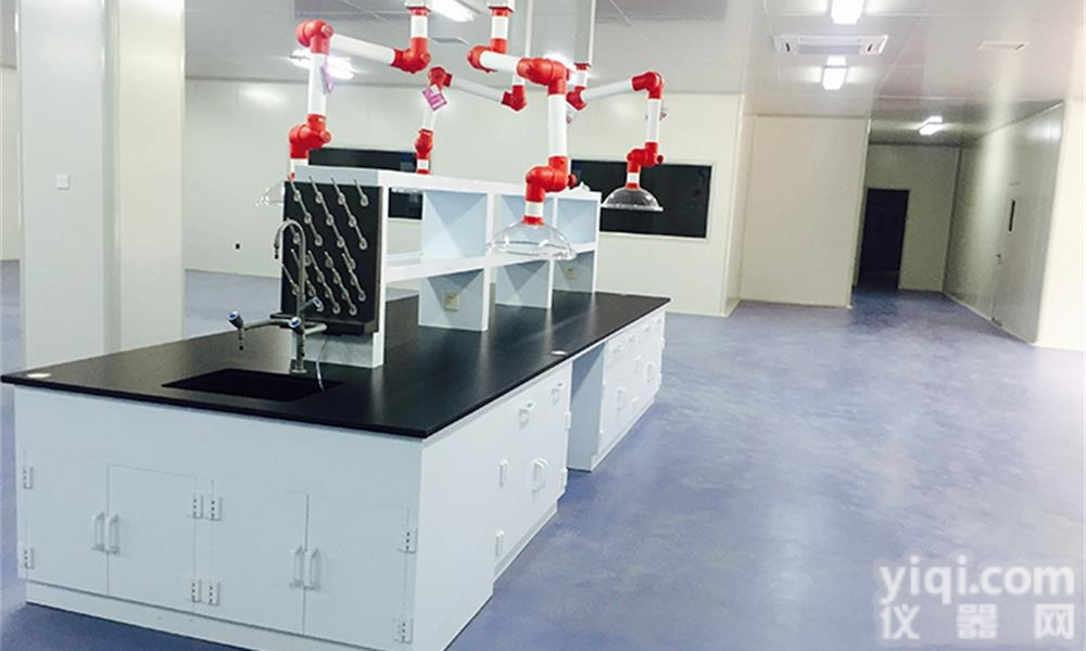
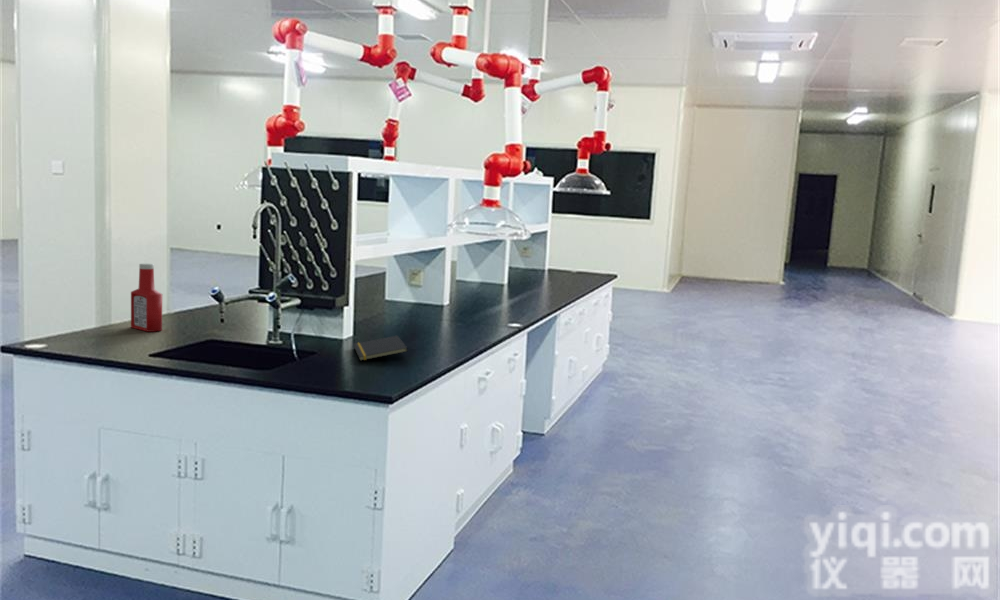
+ notepad (379, 347)
+ soap bottle (146, 296)
